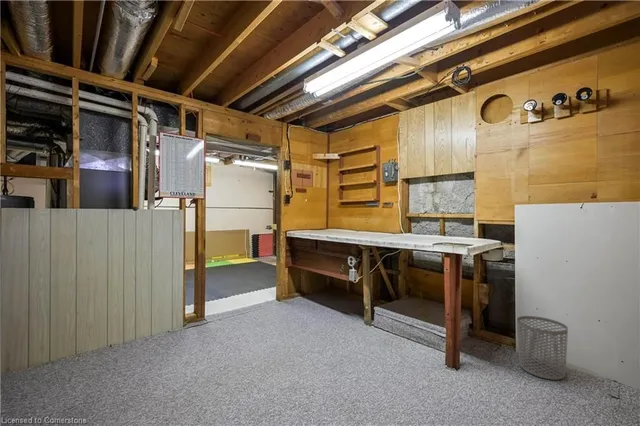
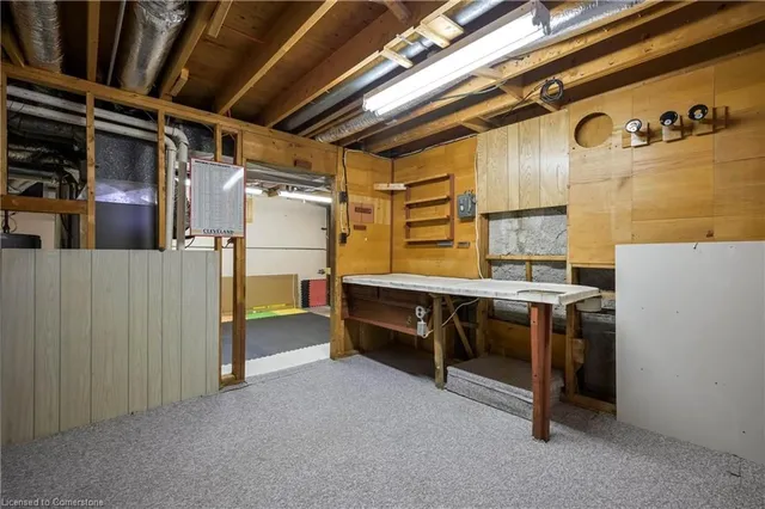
- waste bin (541, 346)
